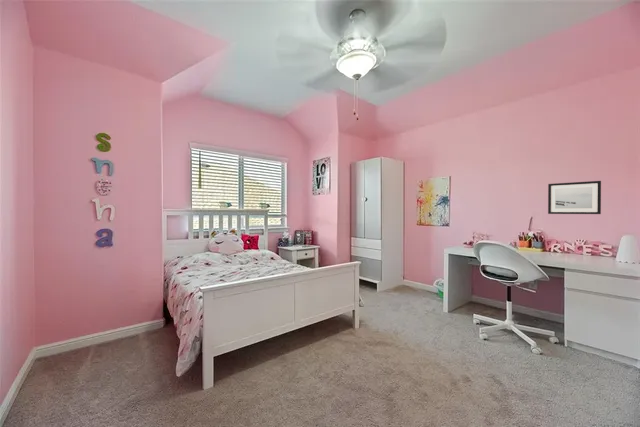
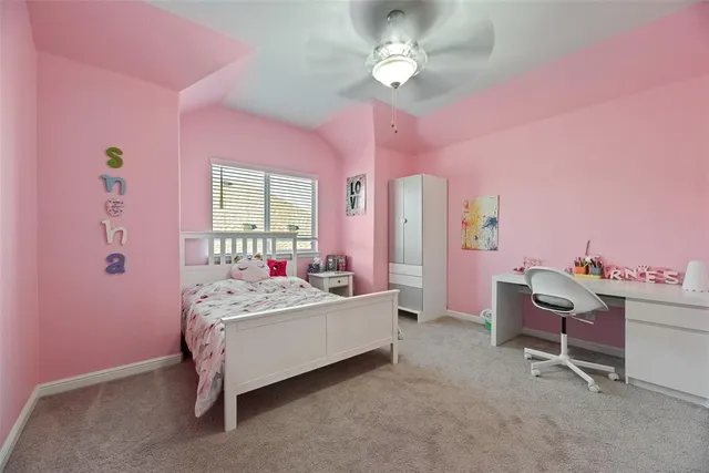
- wall art (573, 198)
